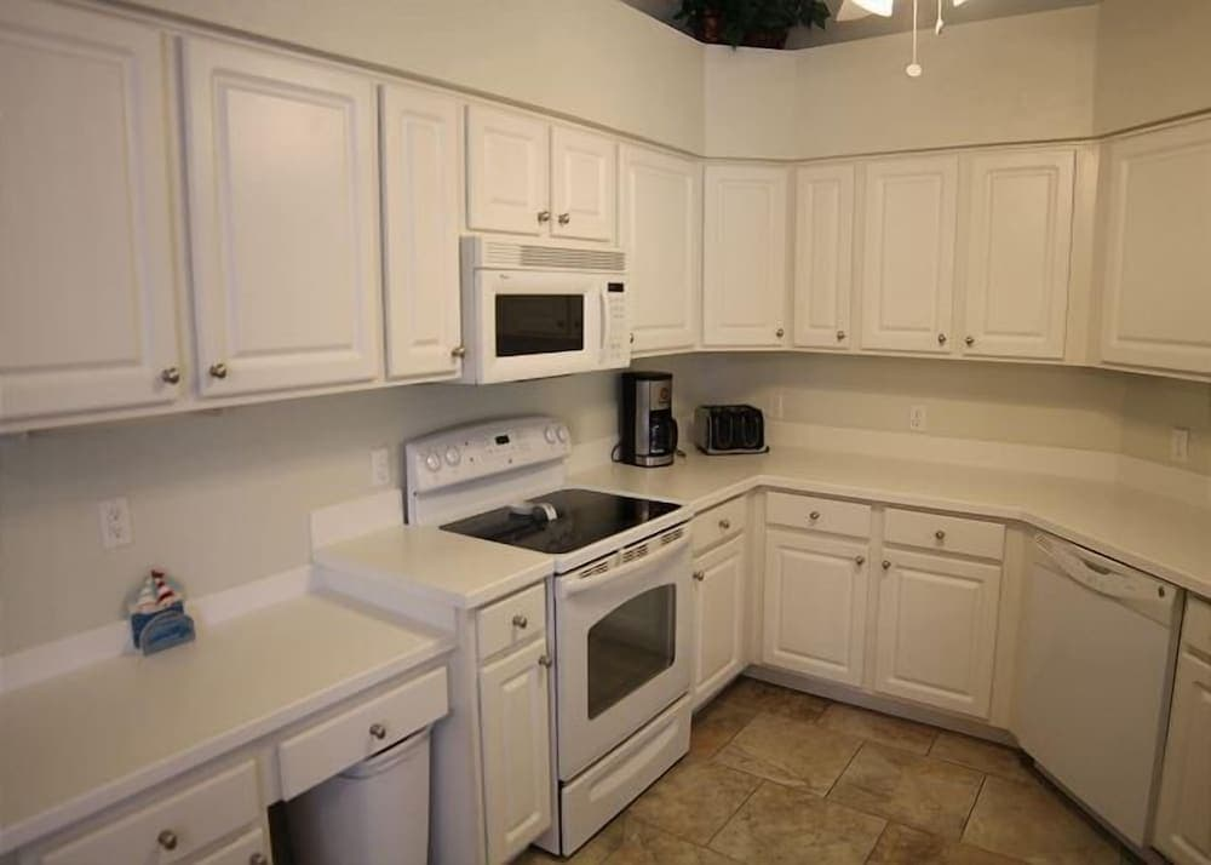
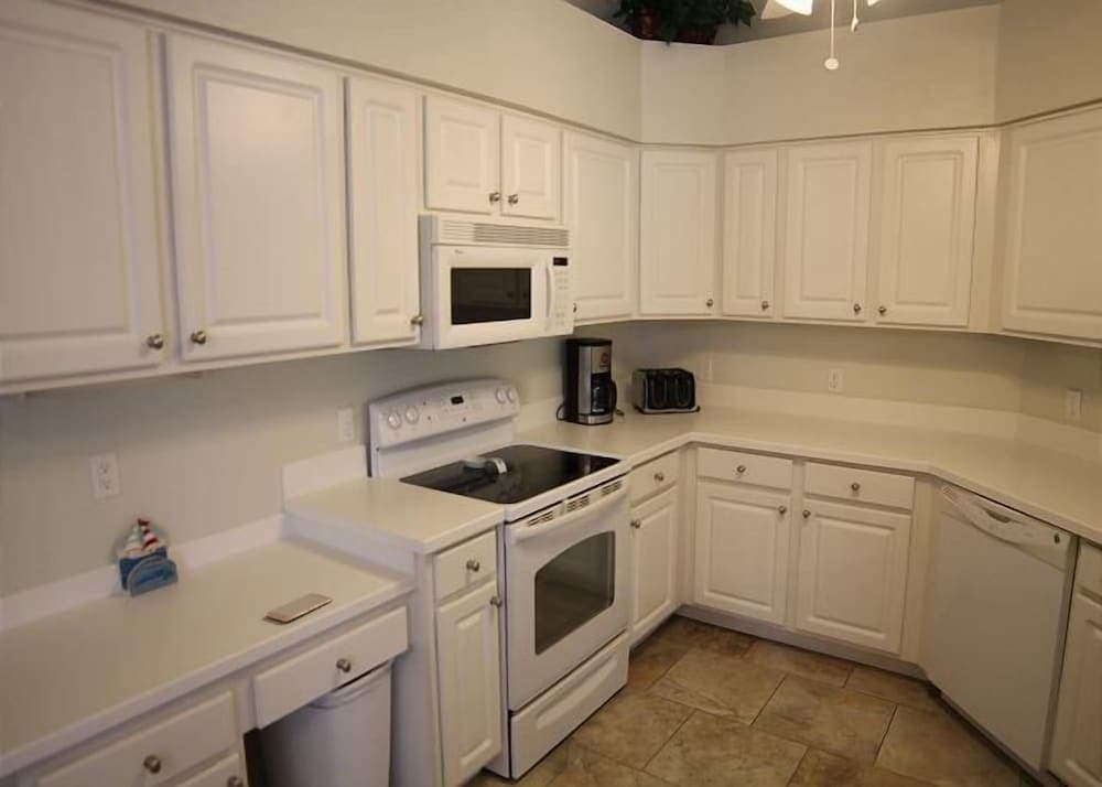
+ smartphone (300, 606)
